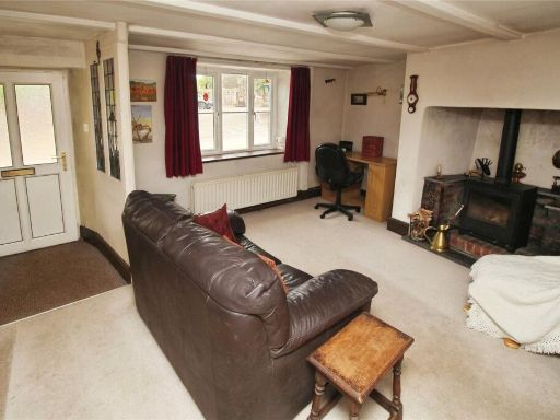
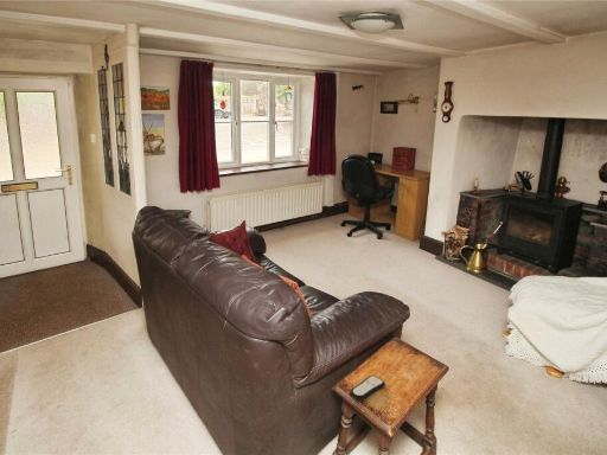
+ remote control (366, 387)
